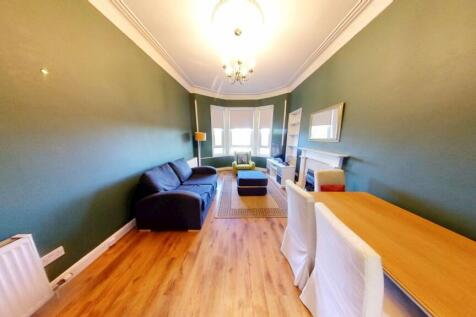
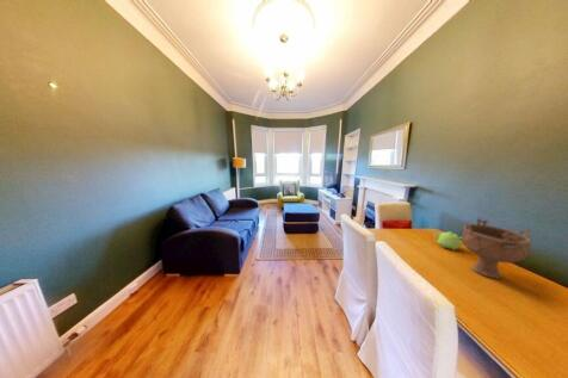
+ teapot (447, 238)
+ decorative bowl (489, 249)
